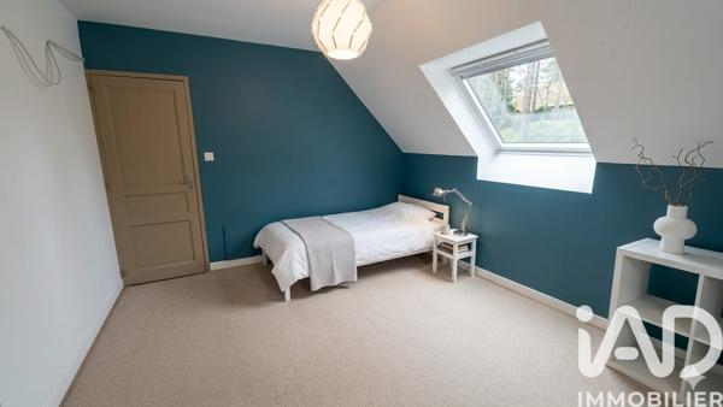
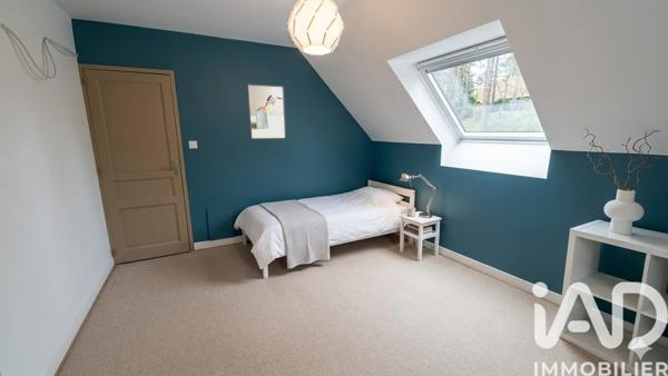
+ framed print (267, 112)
